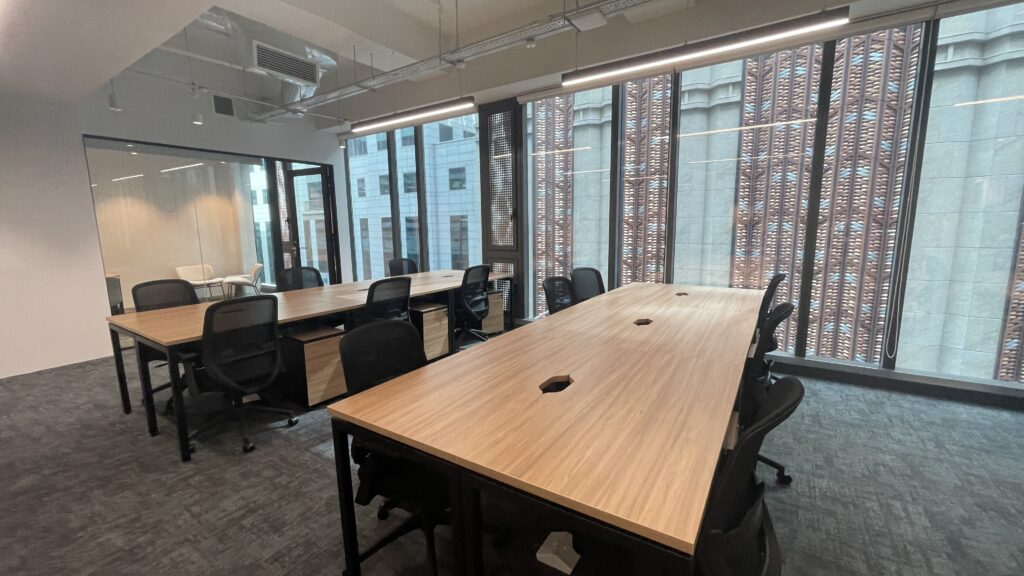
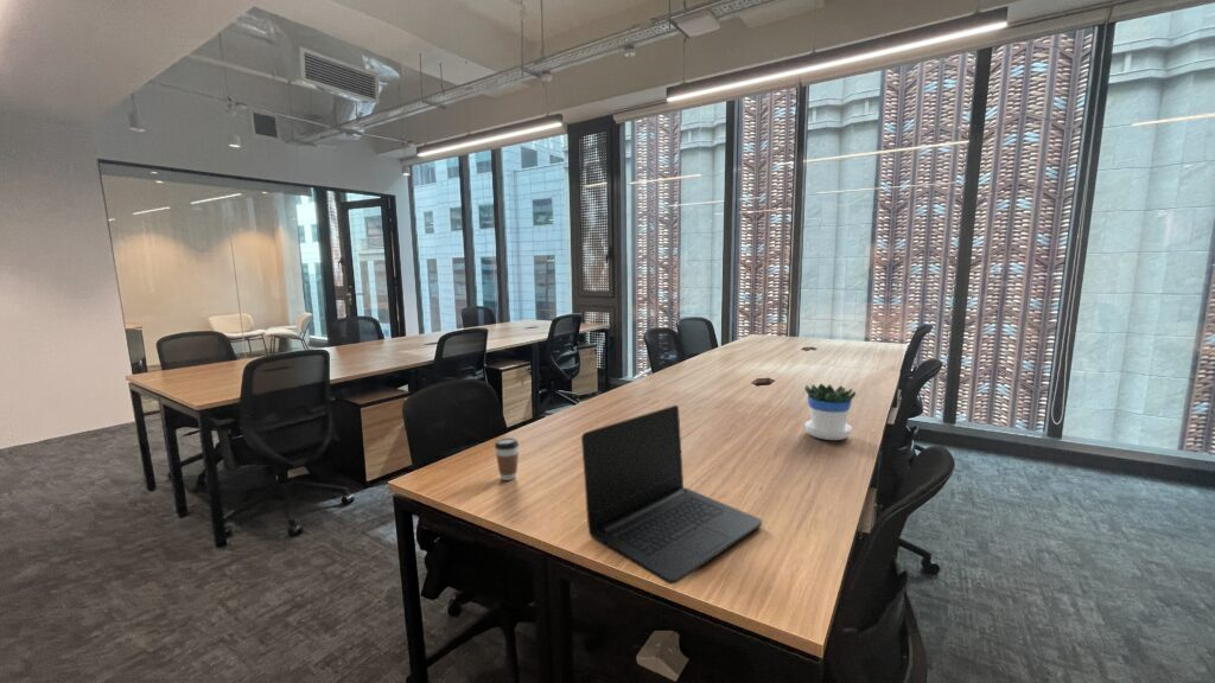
+ flowerpot (828, 411)
+ laptop (674, 480)
+ coffee cup (507, 459)
